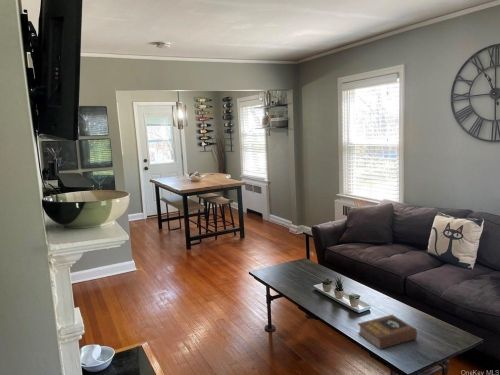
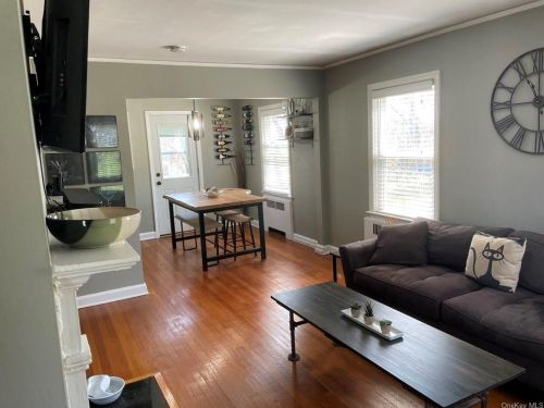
- book (388, 331)
